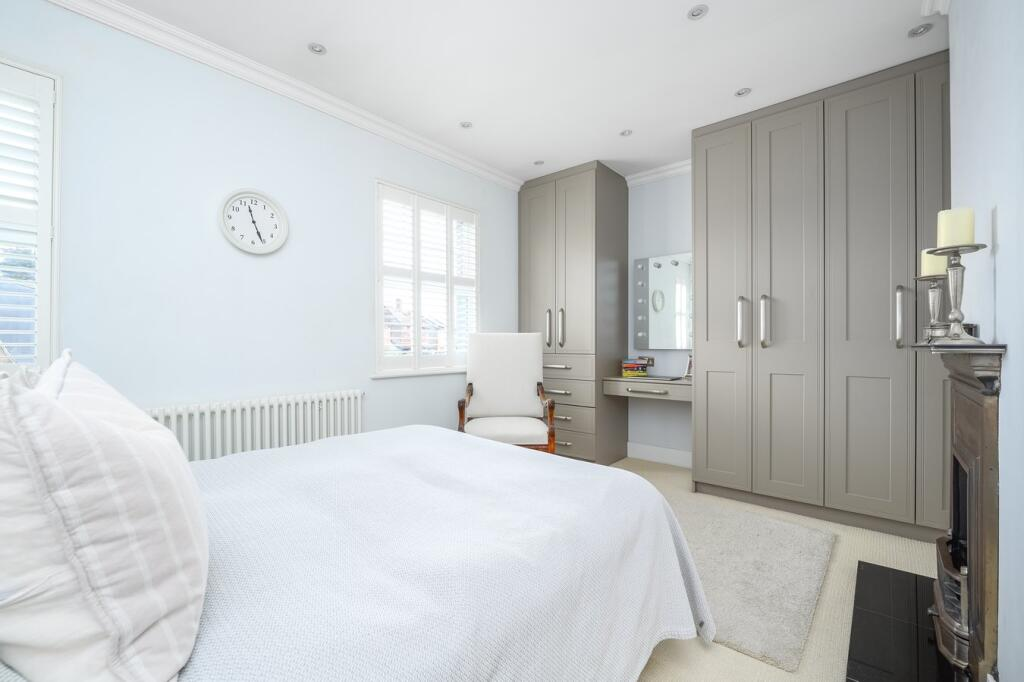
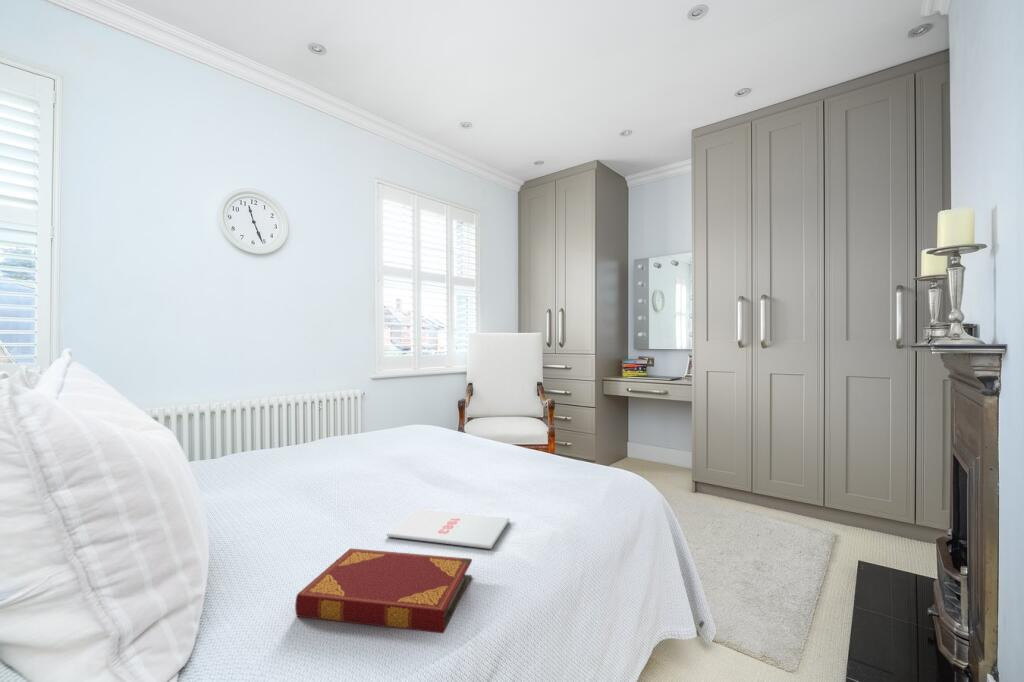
+ hardback book (390, 585)
+ magazine (450, 526)
